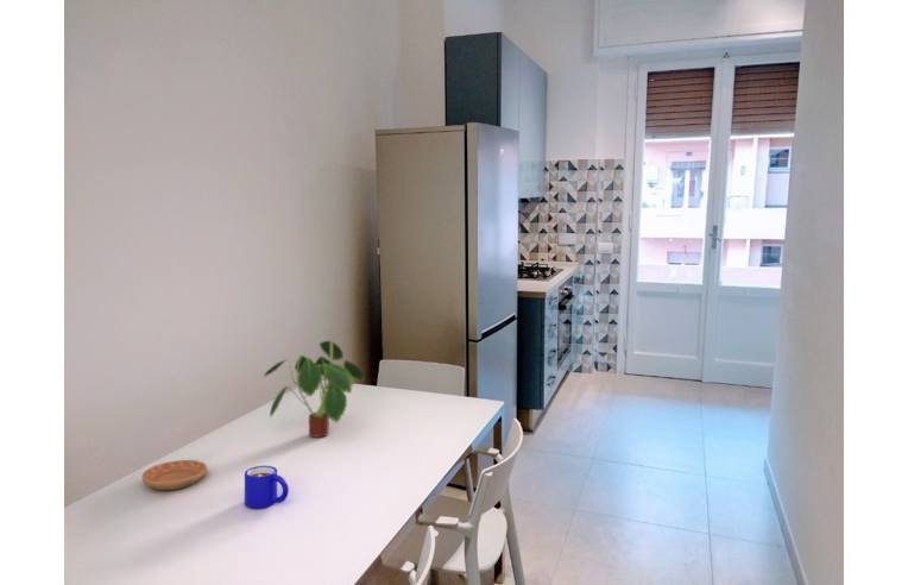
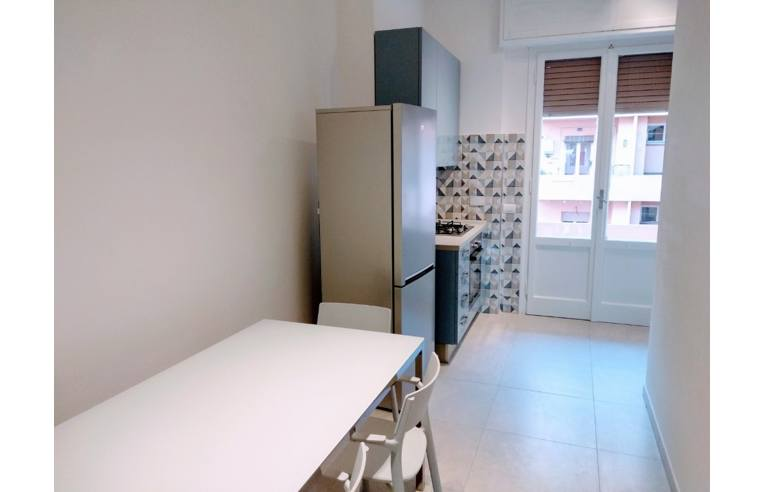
- plant (314, 386)
- saucer (175, 474)
- mug (267, 486)
